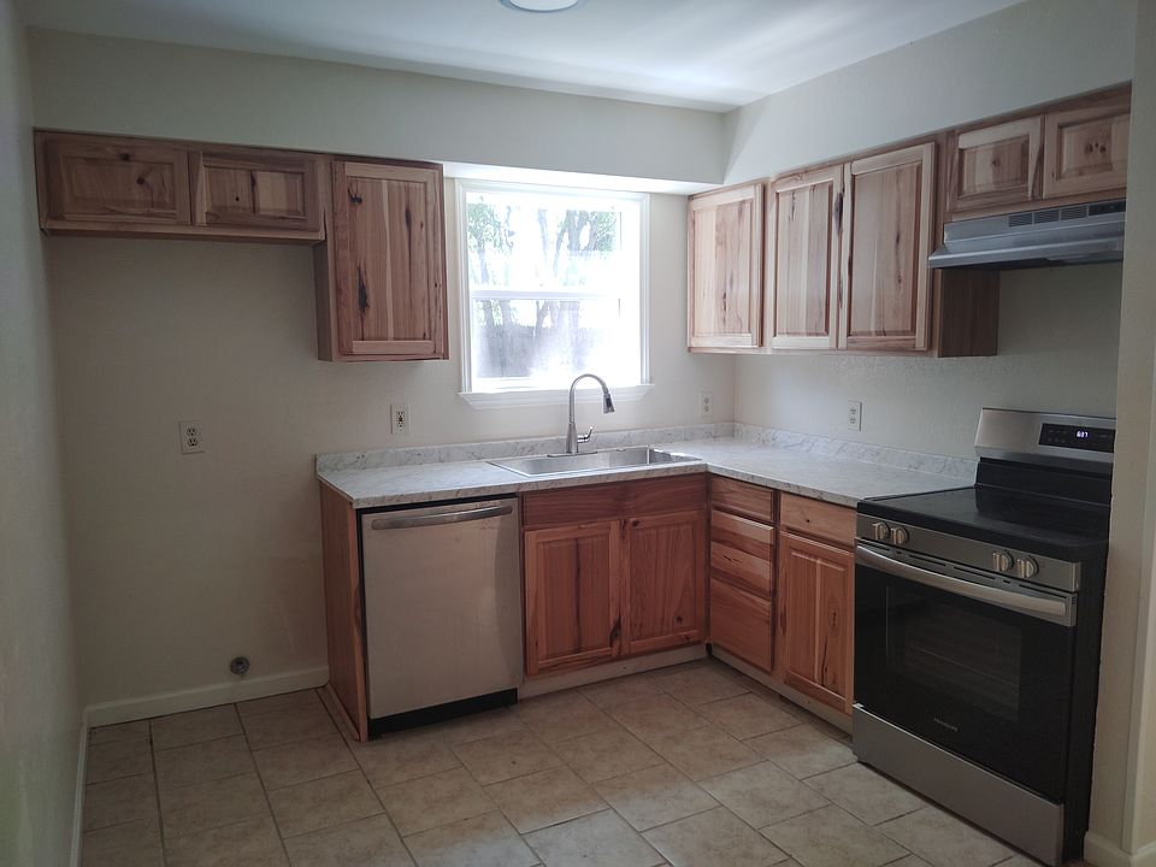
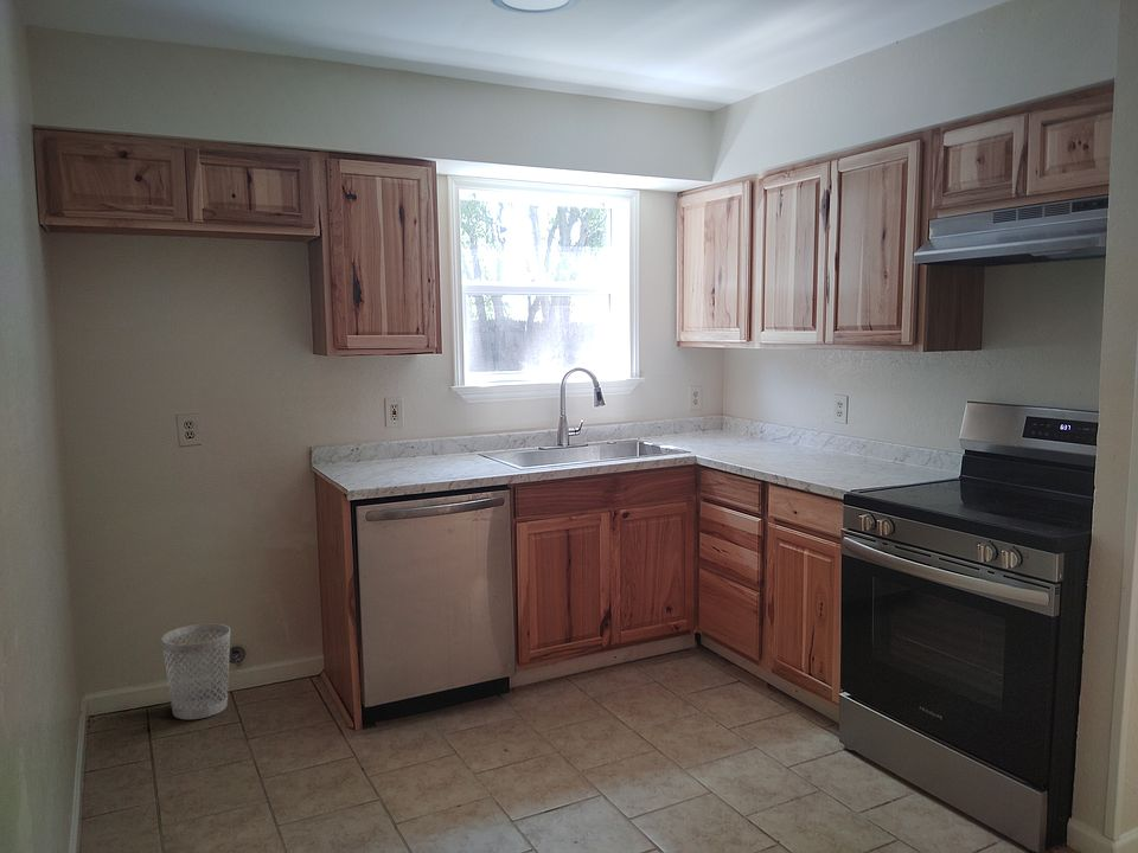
+ wastebasket (198, 672)
